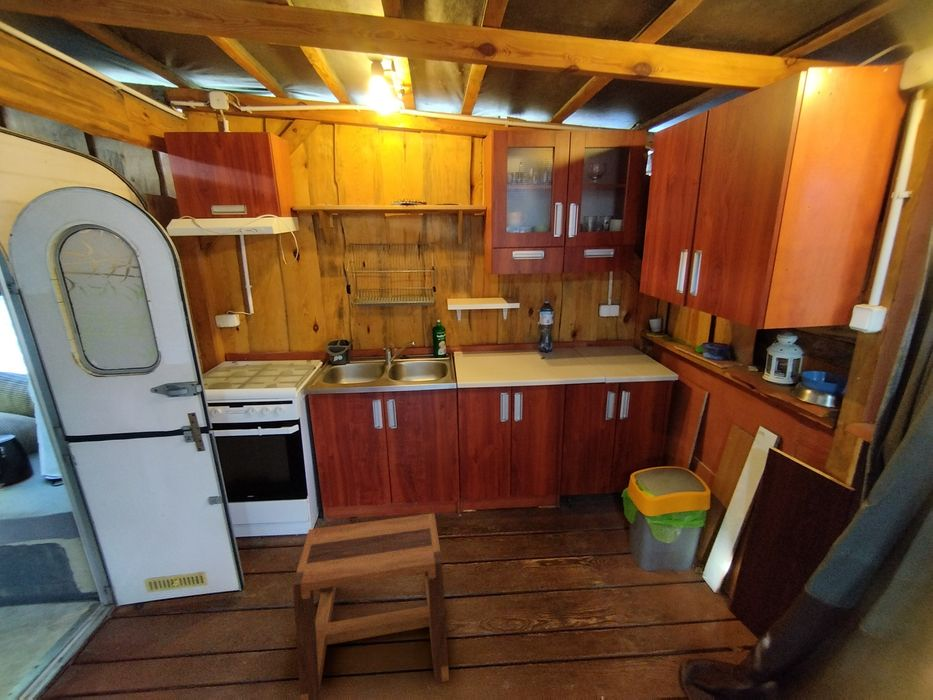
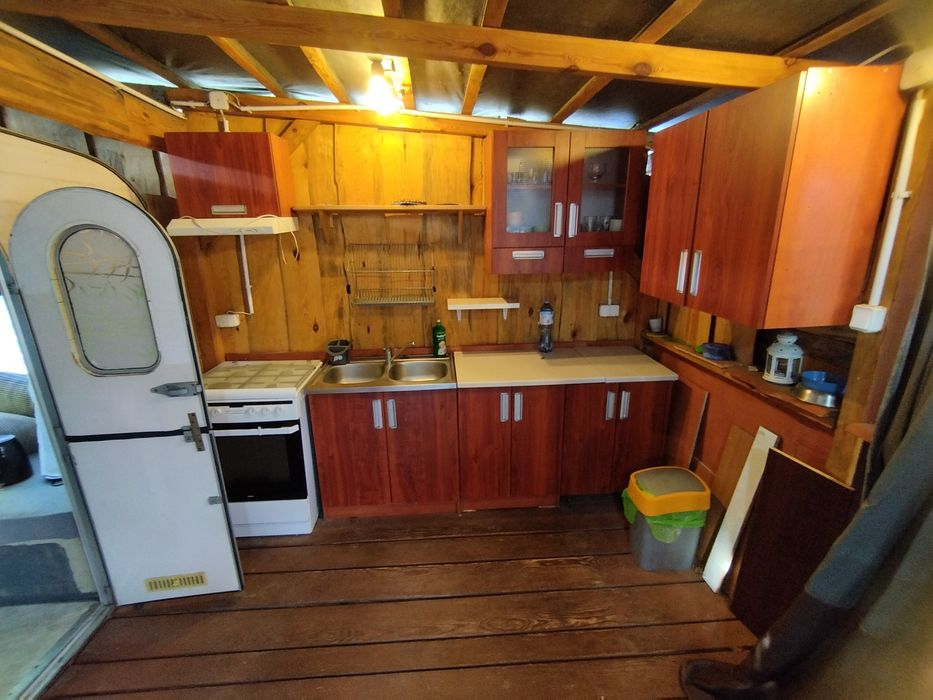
- stool (375, 579)
